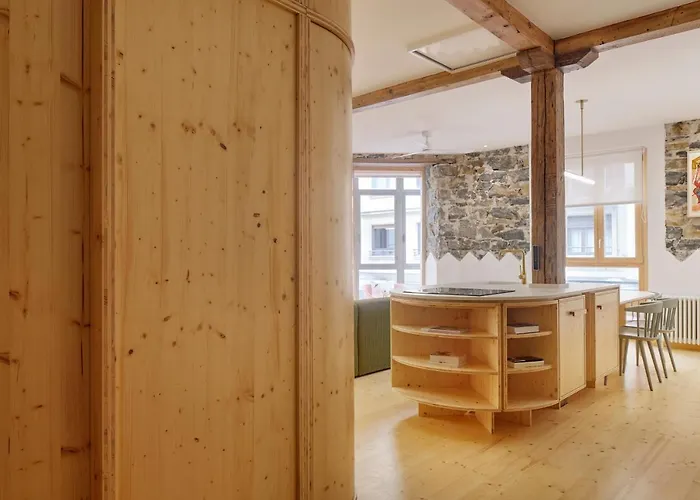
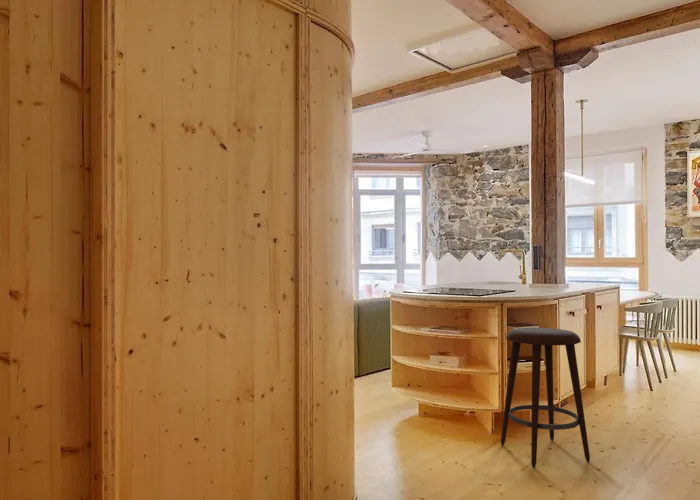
+ stool (547, 392)
